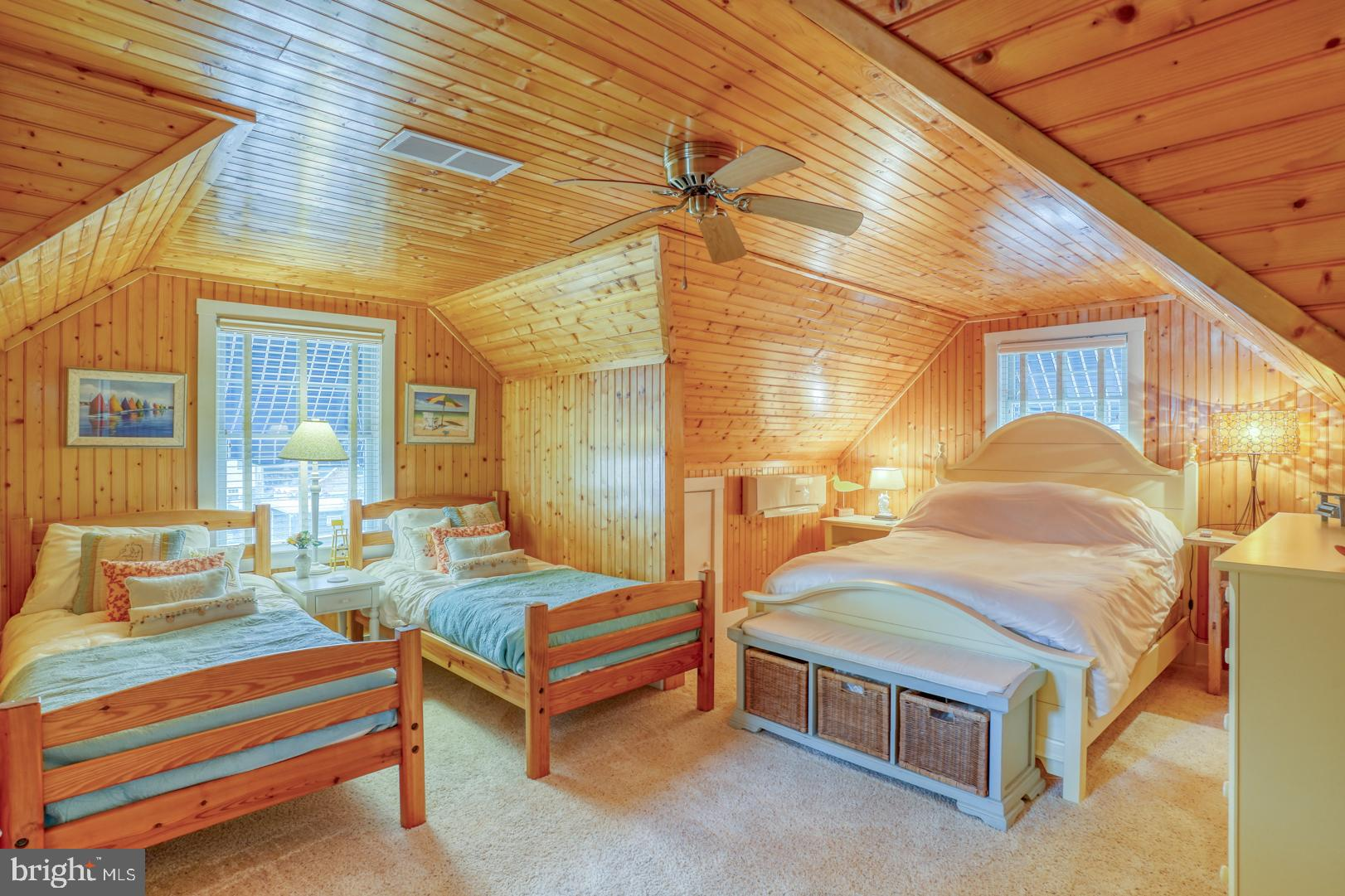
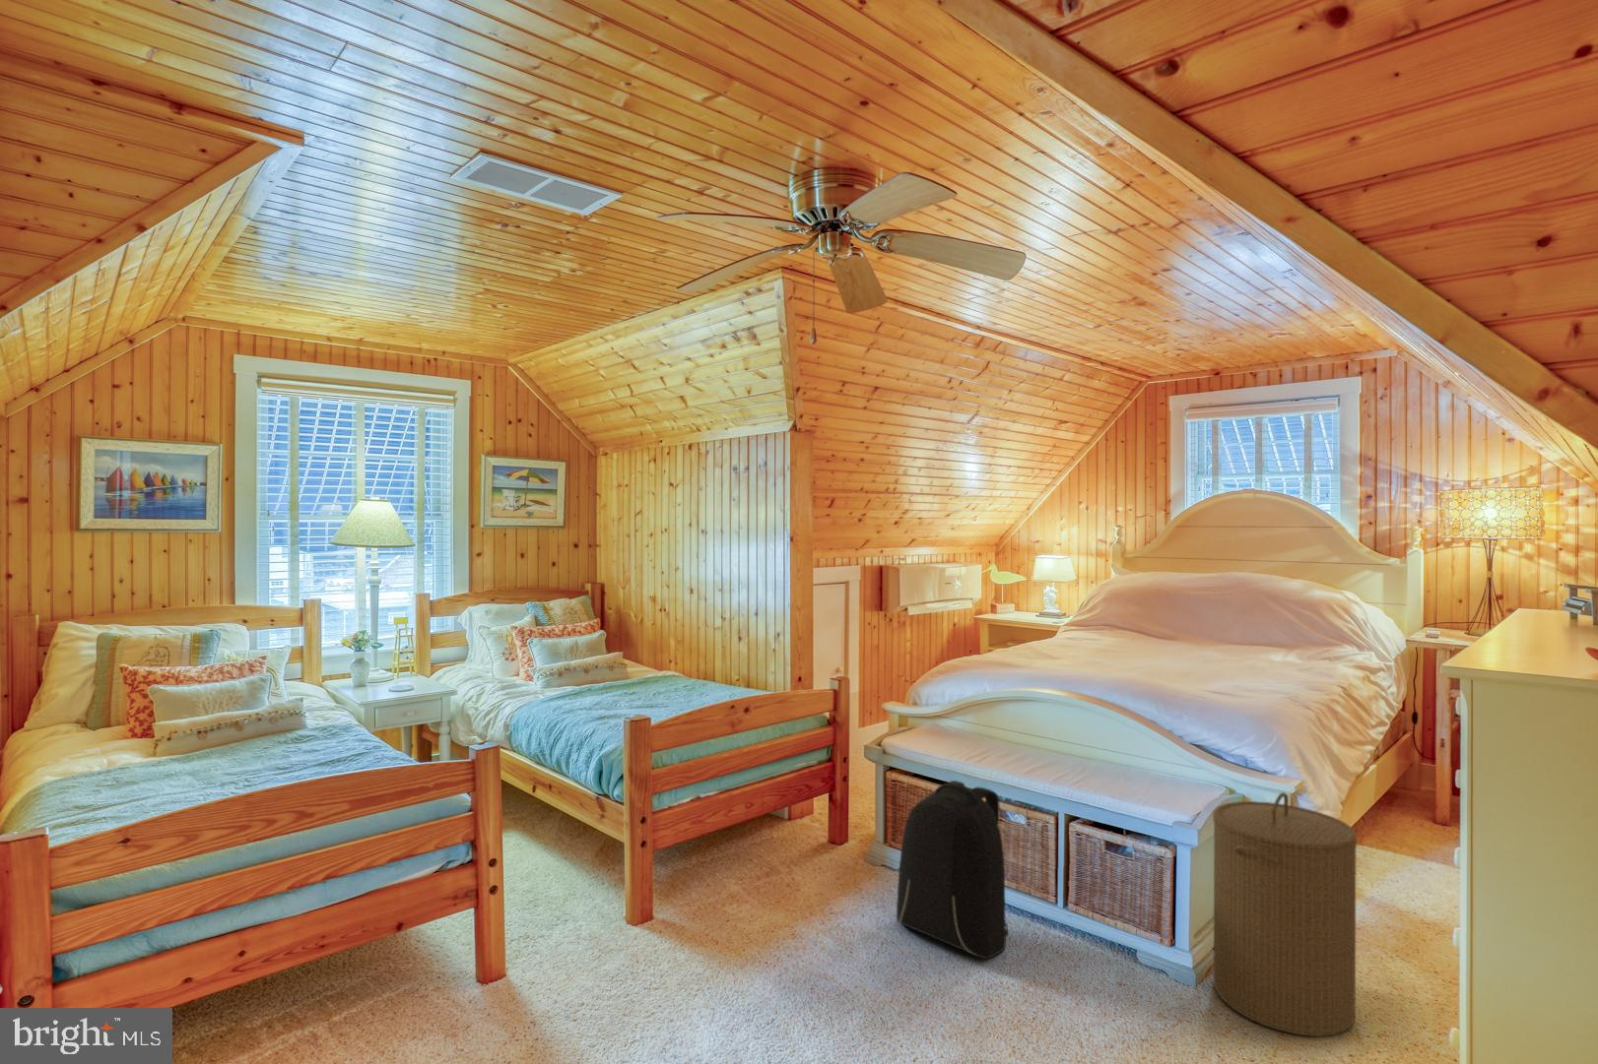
+ backpack (955, 856)
+ laundry hamper (1282, 895)
